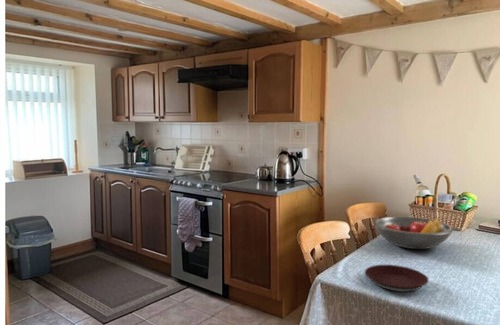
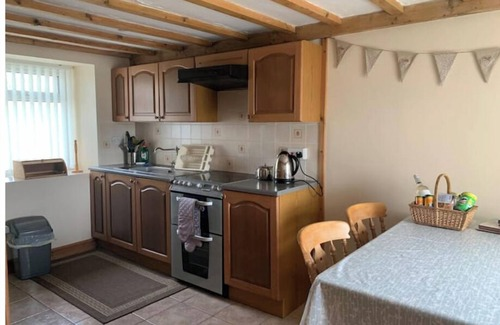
- fruit bowl (412, 231)
- plate (395, 279)
